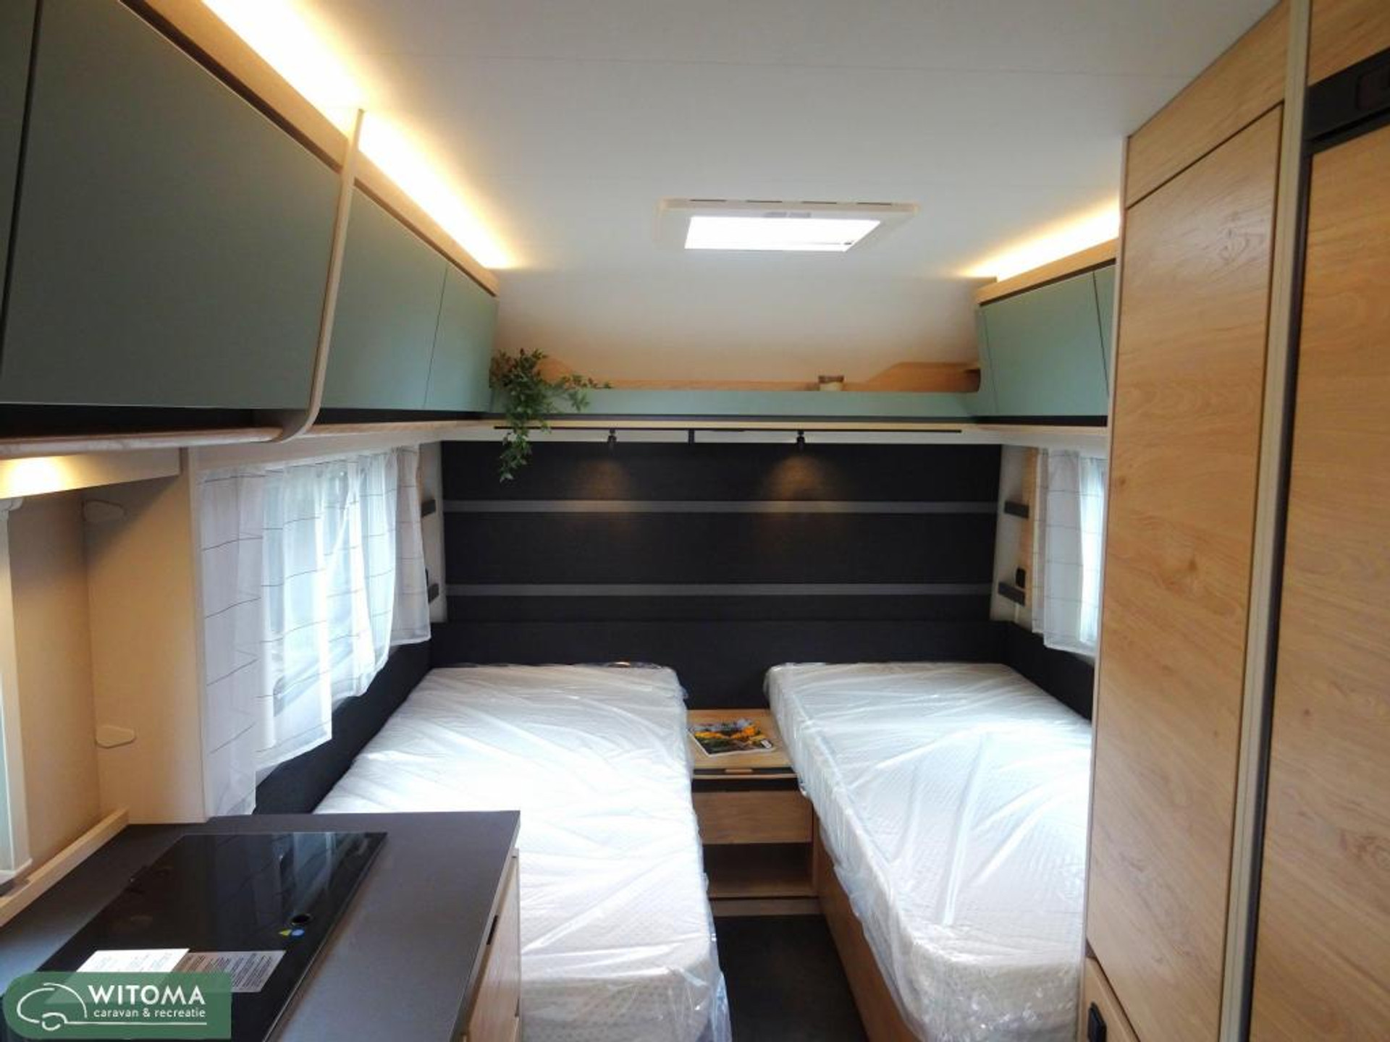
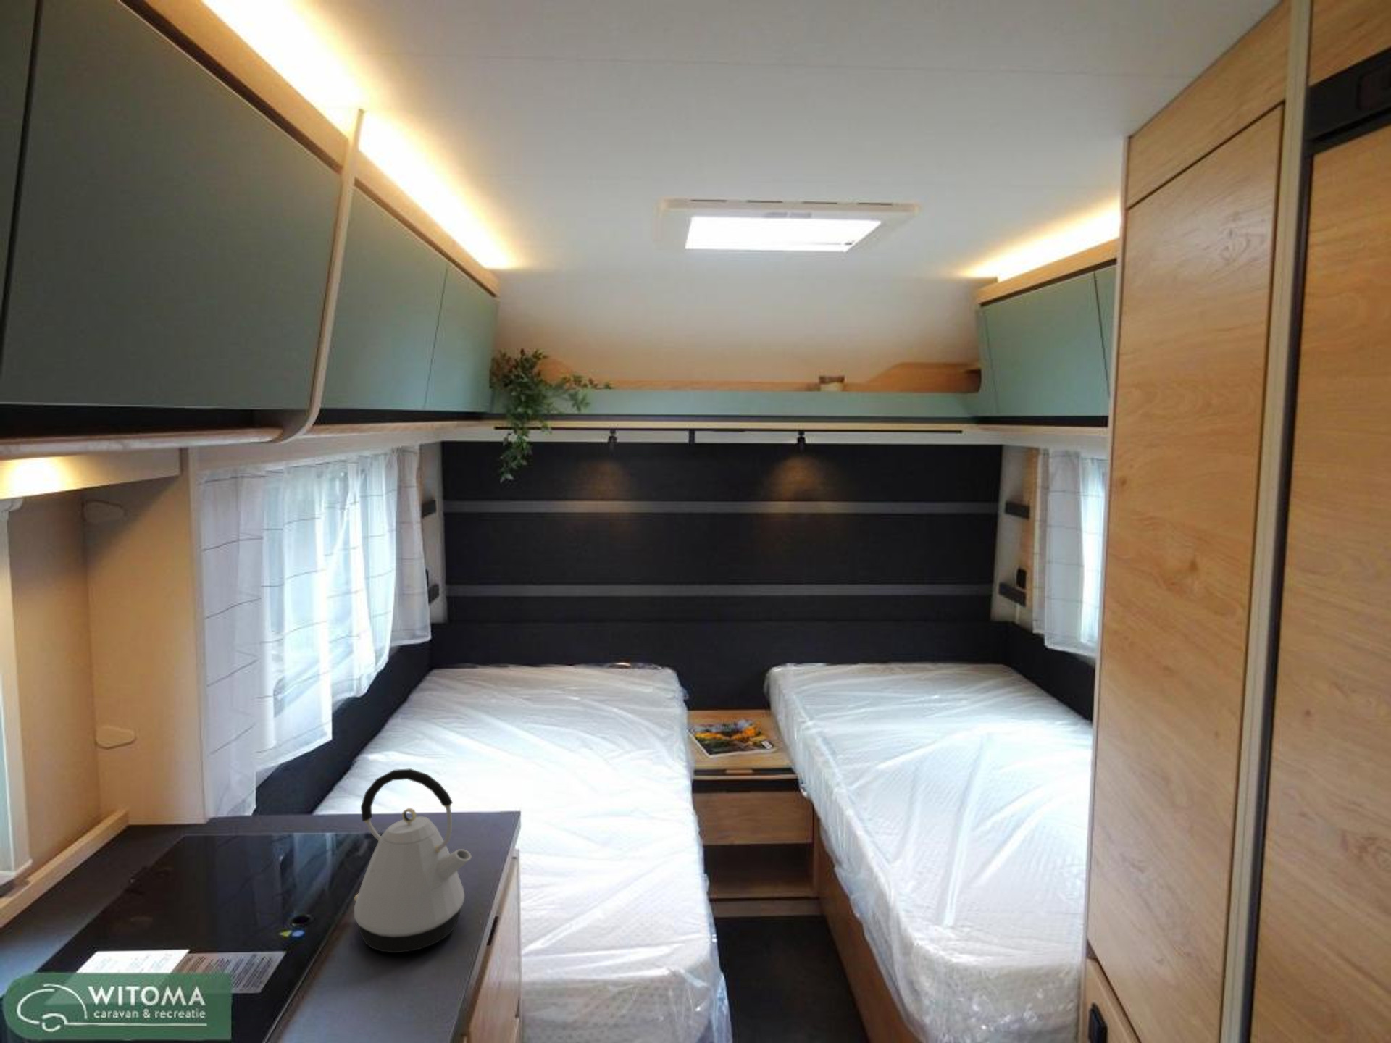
+ kettle (412, 850)
